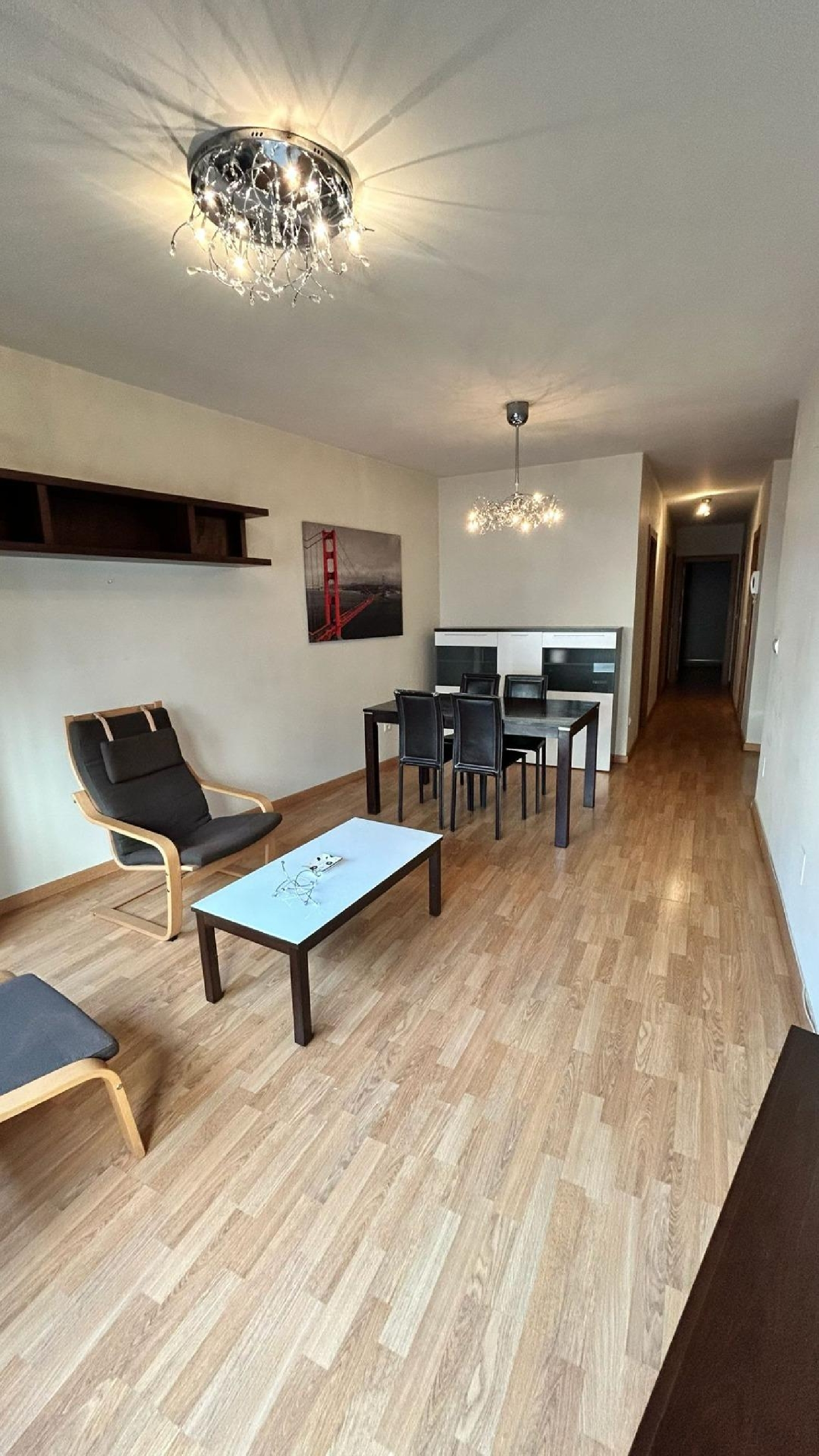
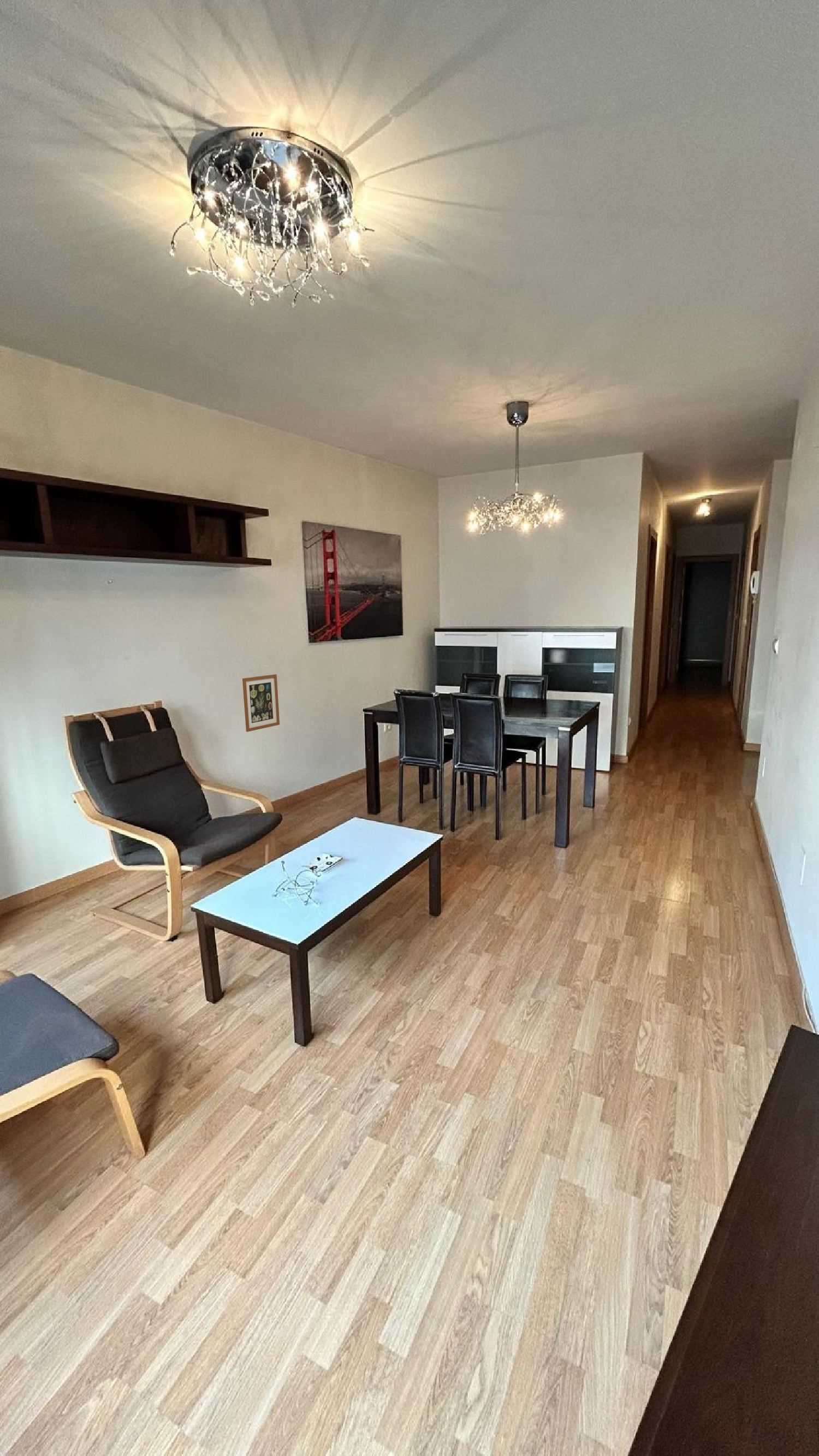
+ wall art (262, 702)
